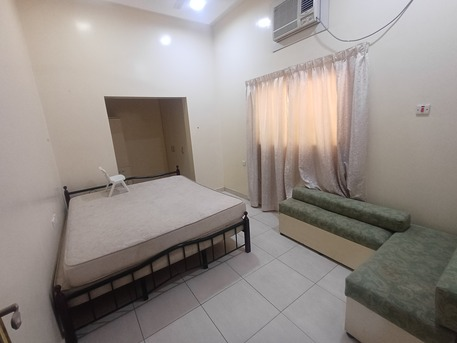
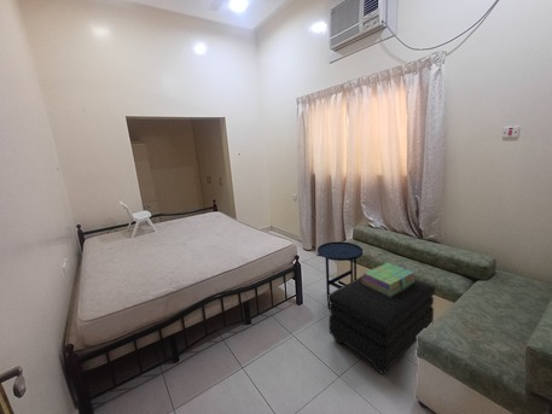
+ ottoman (380, 311)
+ stack of books (388, 276)
+ side table (339, 275)
